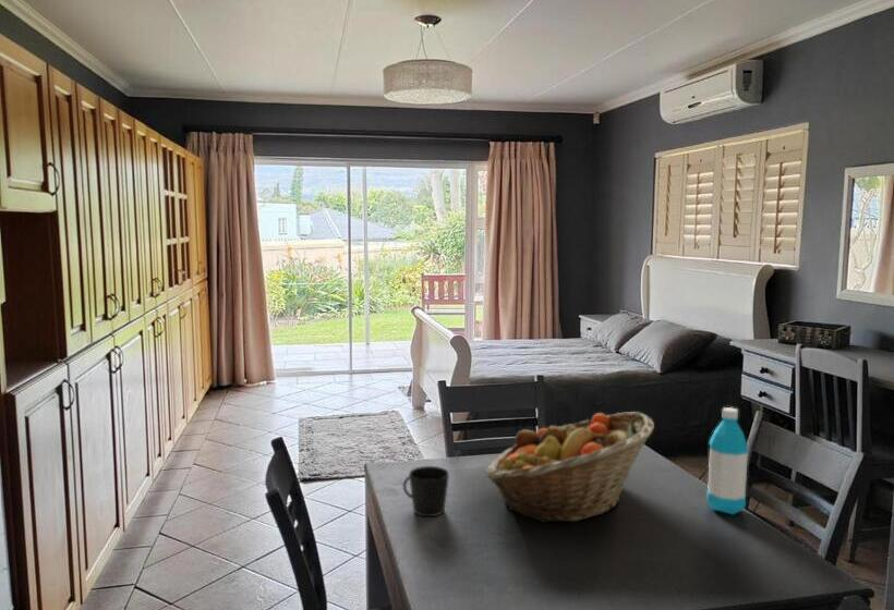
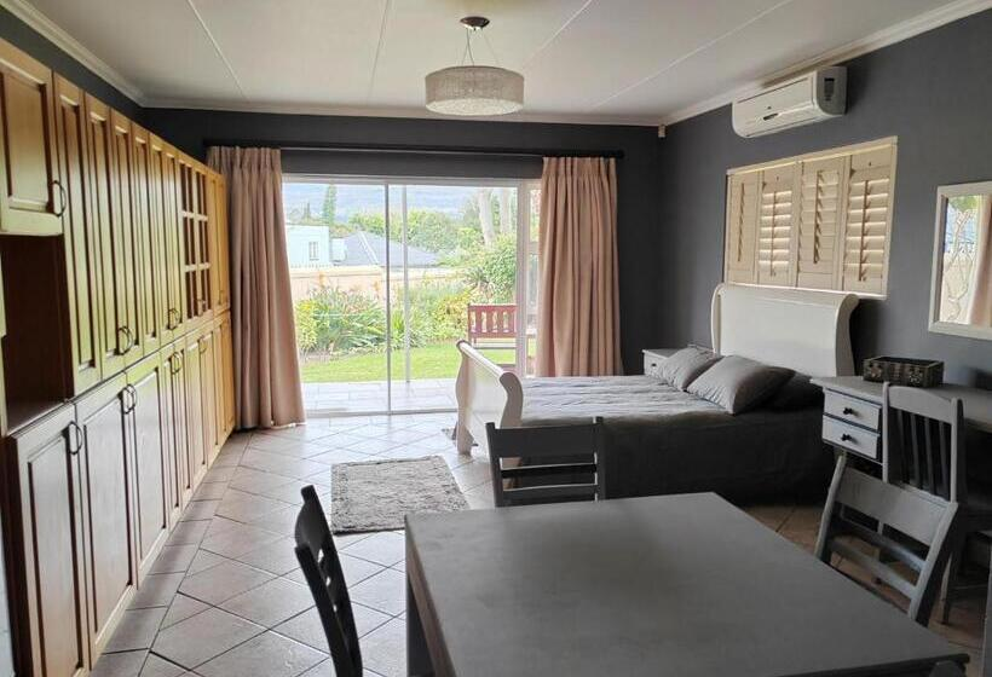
- cup (424, 490)
- fruit basket (570, 457)
- water bottle (727, 459)
